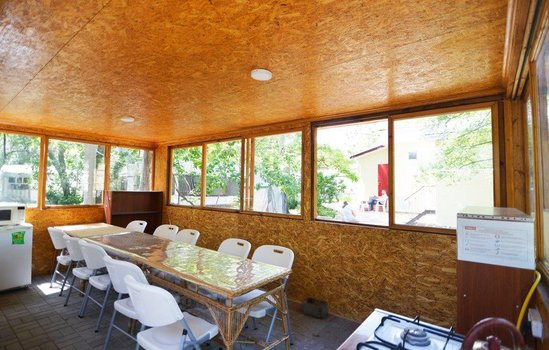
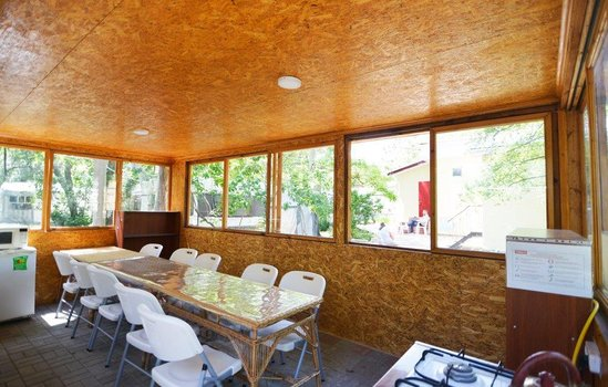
- storage bin (314, 307)
